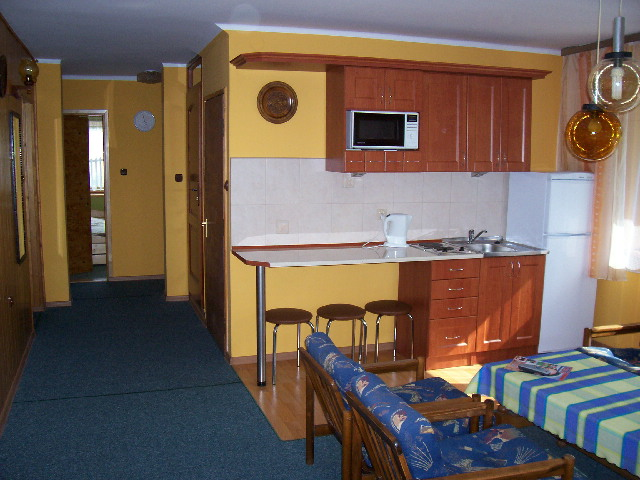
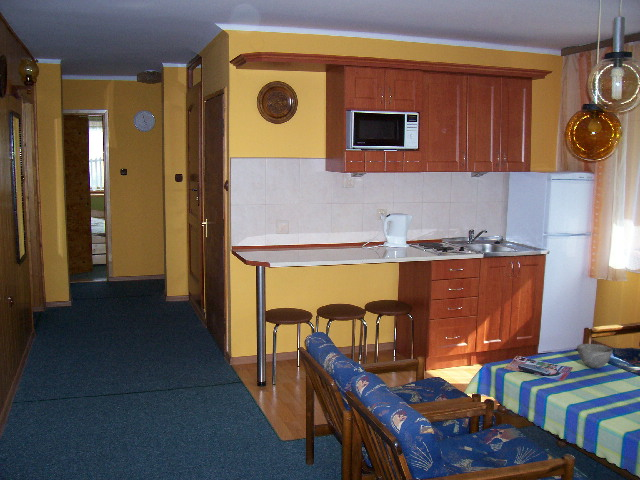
+ bowl (594, 357)
